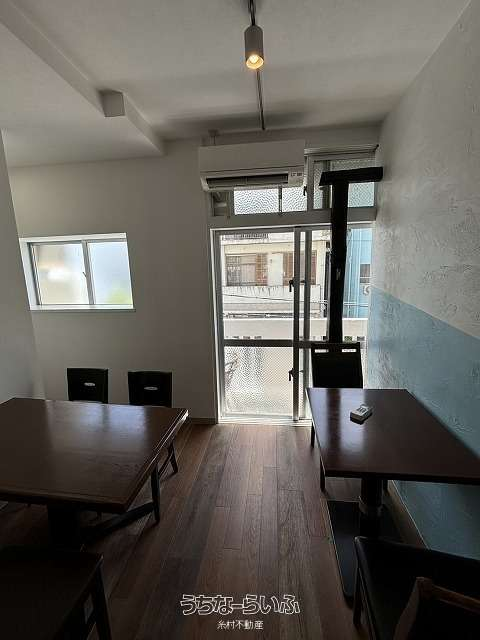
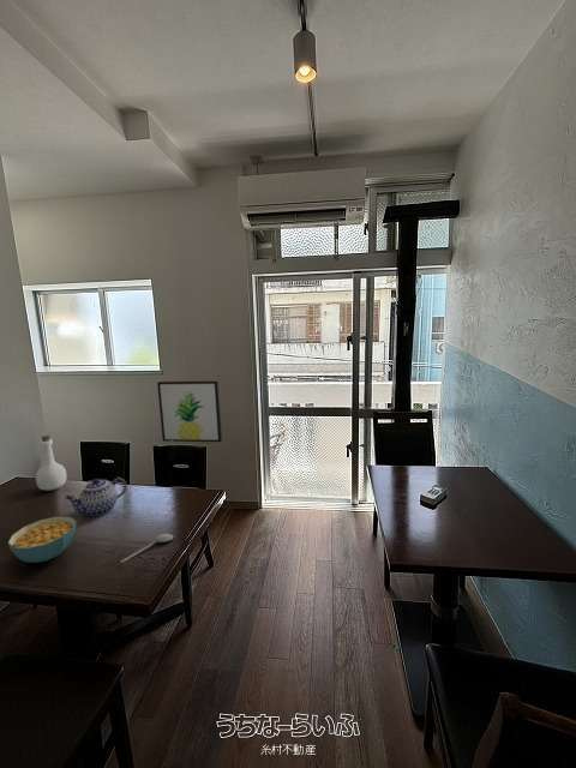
+ cereal bowl (44, 544)
+ teapot (97, 494)
+ wall art (190, 412)
+ spoon (148, 545)
+ bottle (49, 462)
